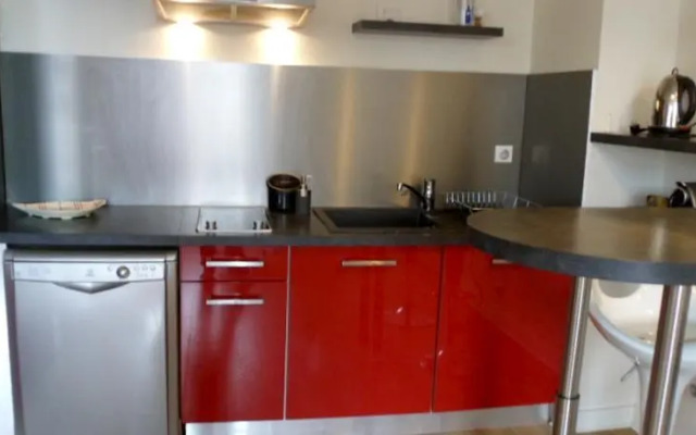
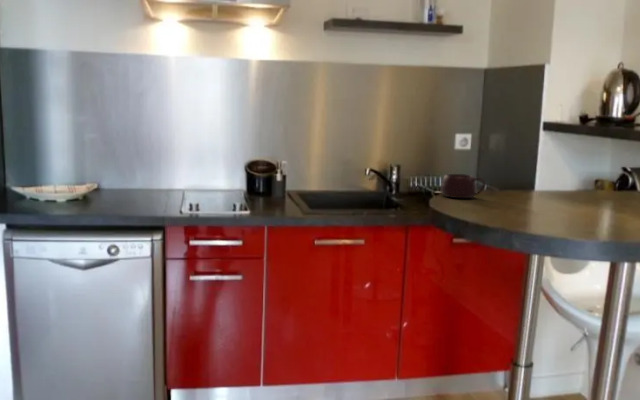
+ mug (463, 186)
